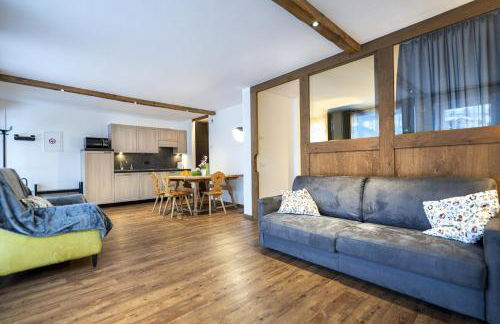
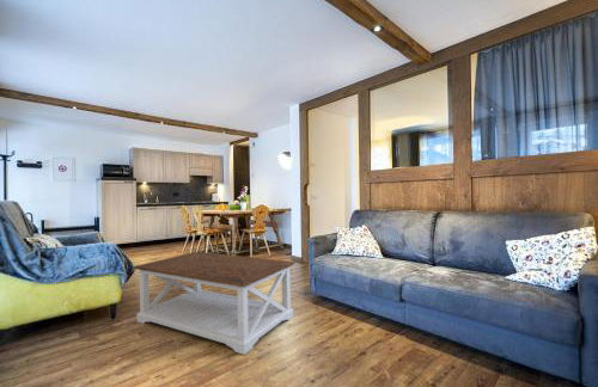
+ coffee table (215, 293)
